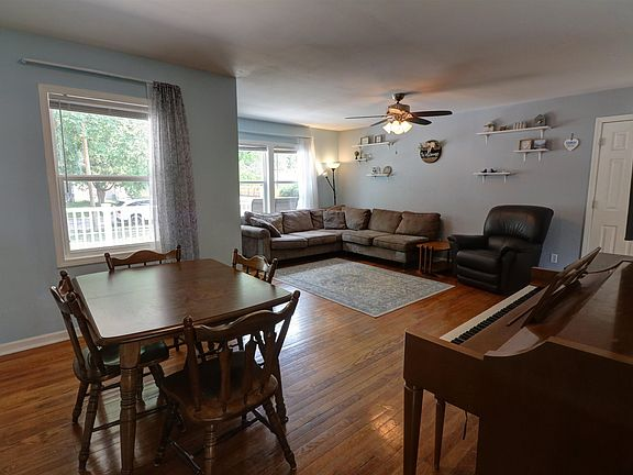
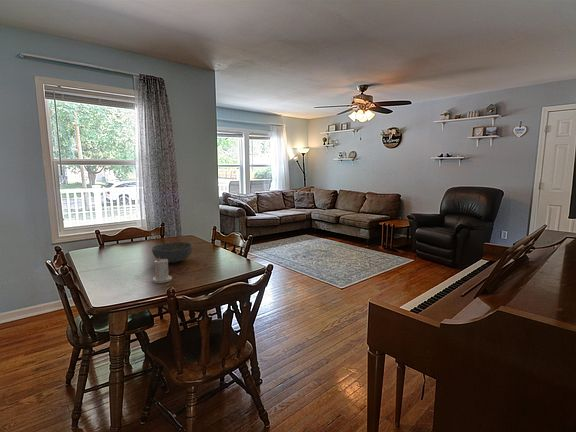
+ bowl (173, 253)
+ candle (161, 268)
